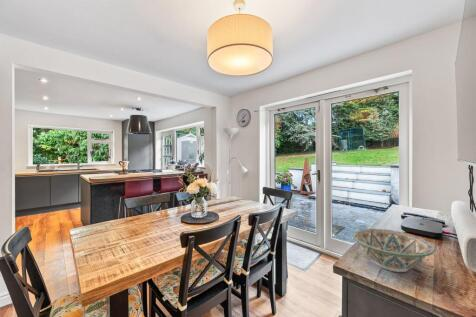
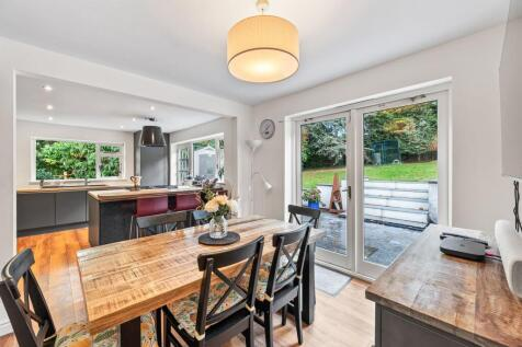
- decorative bowl (390, 251)
